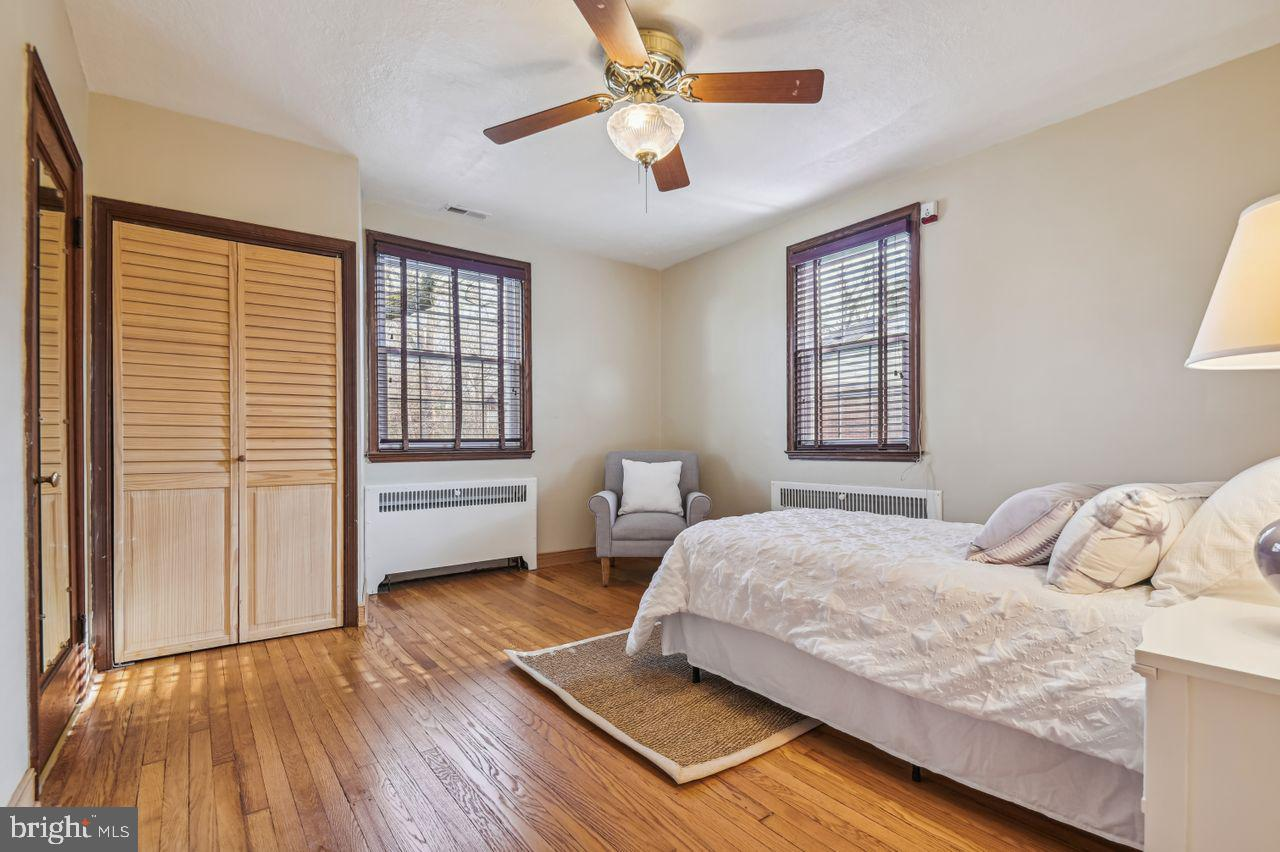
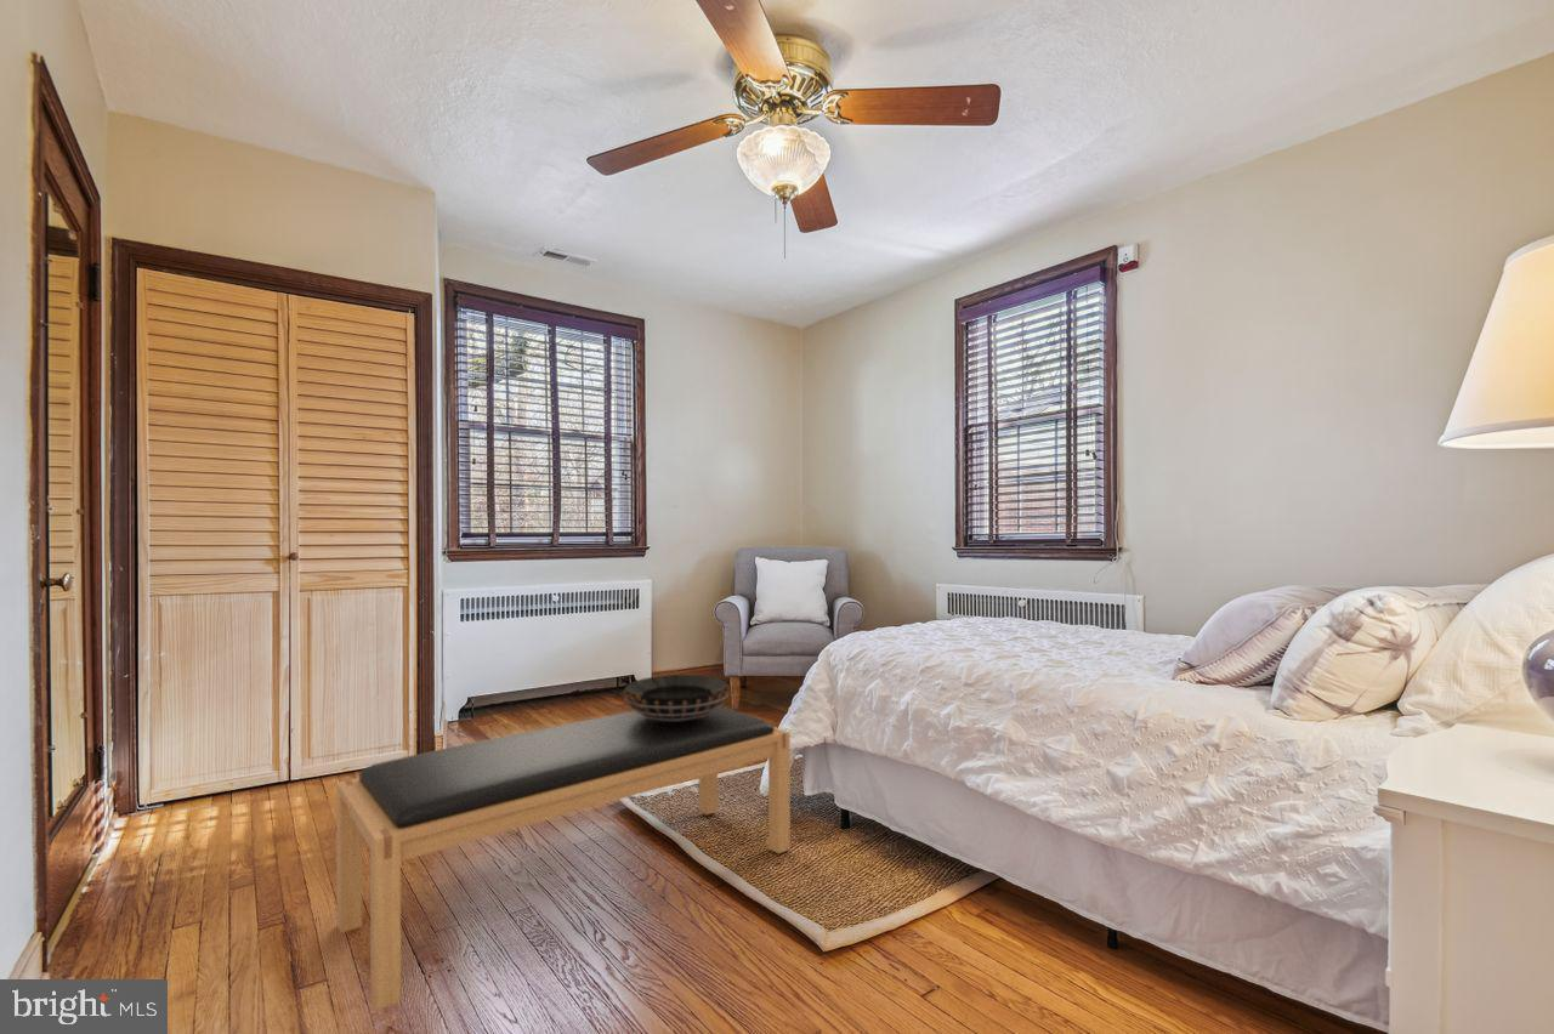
+ decorative bowl (676, 700)
+ bench (585, 808)
